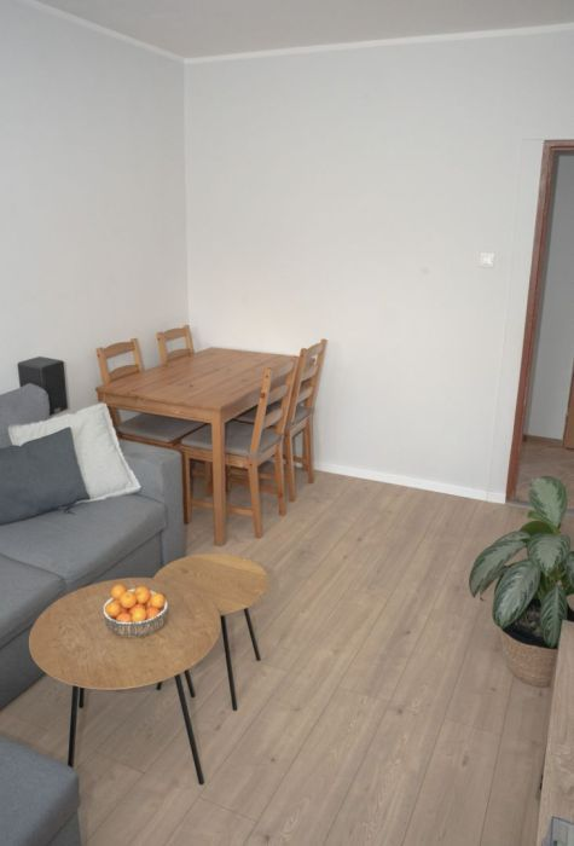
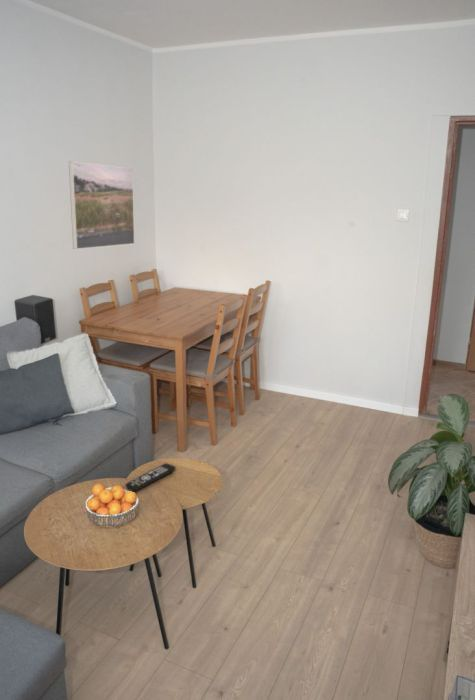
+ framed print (104, 206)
+ remote control (151, 477)
